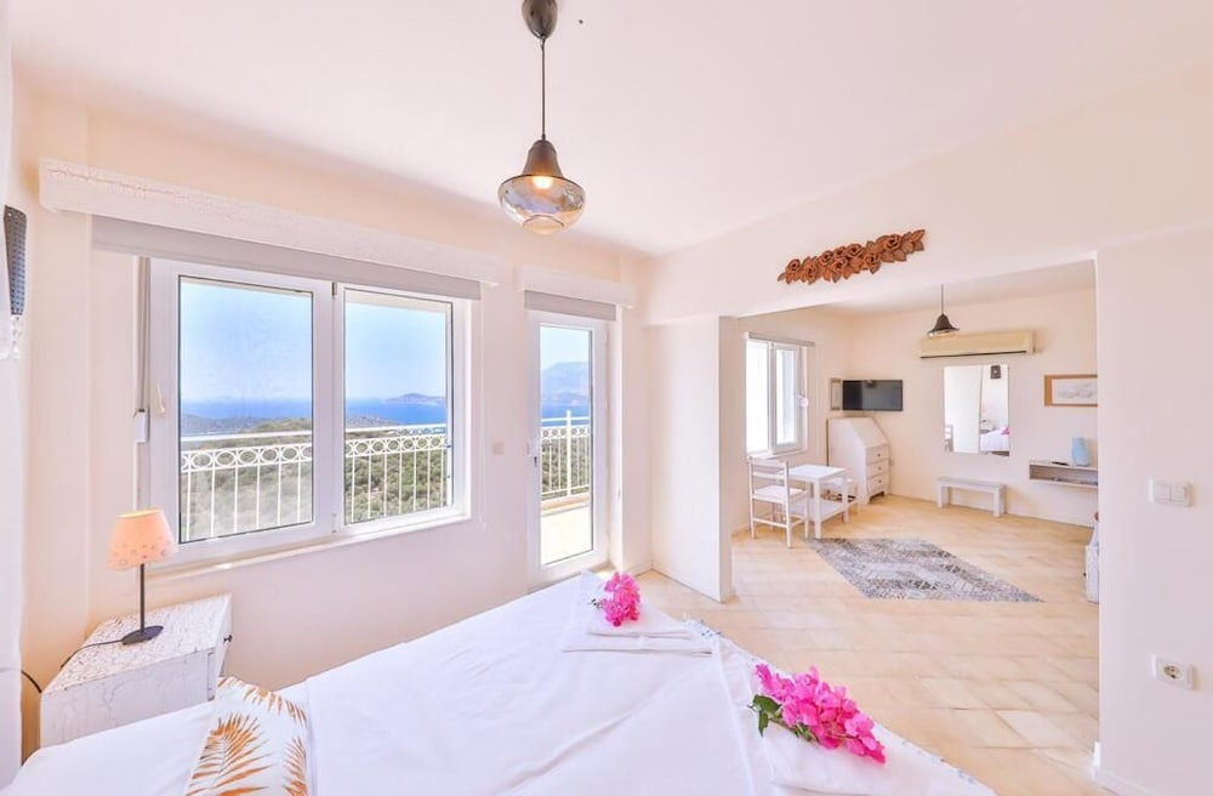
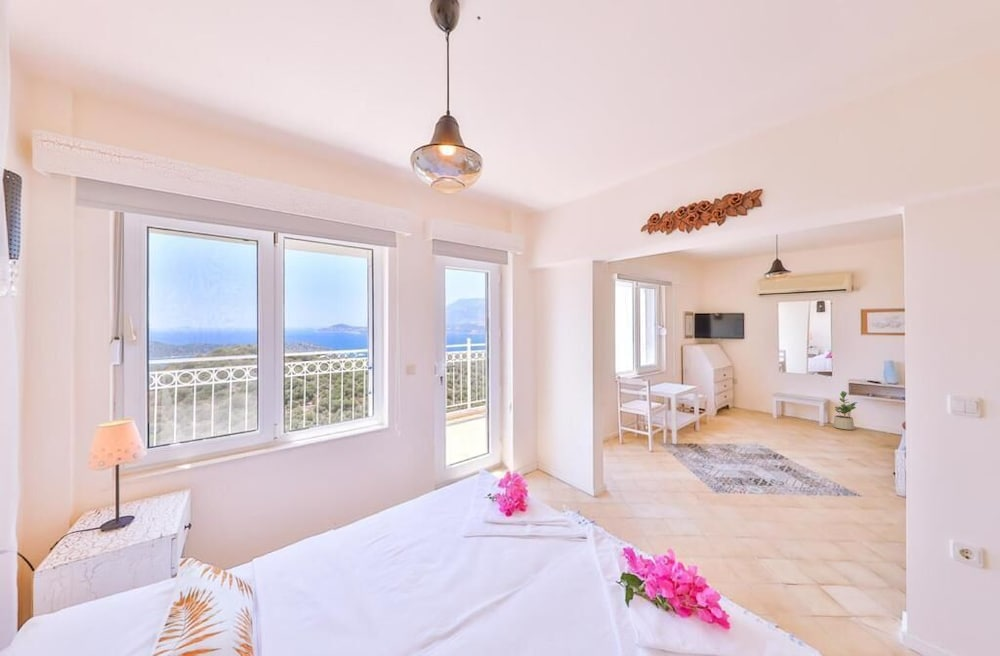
+ potted plant (845, 409)
